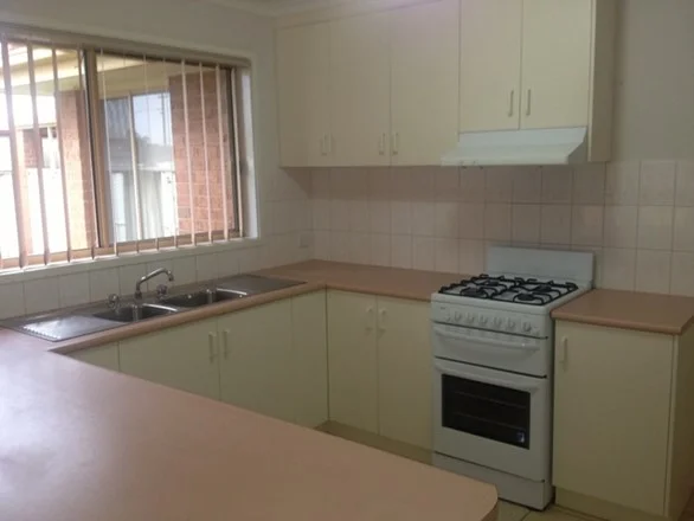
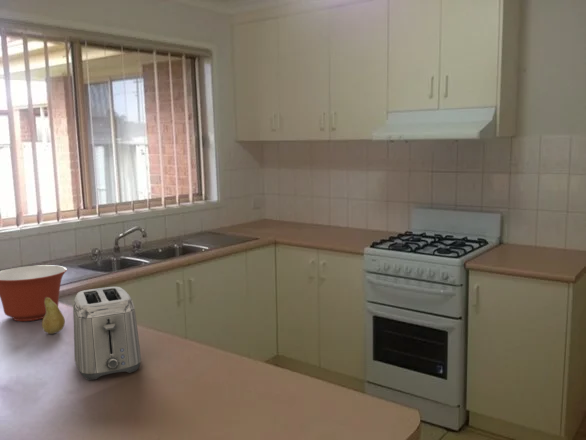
+ toaster (105, 328)
+ fruit (53, 314)
+ mixing bowl (30, 294)
